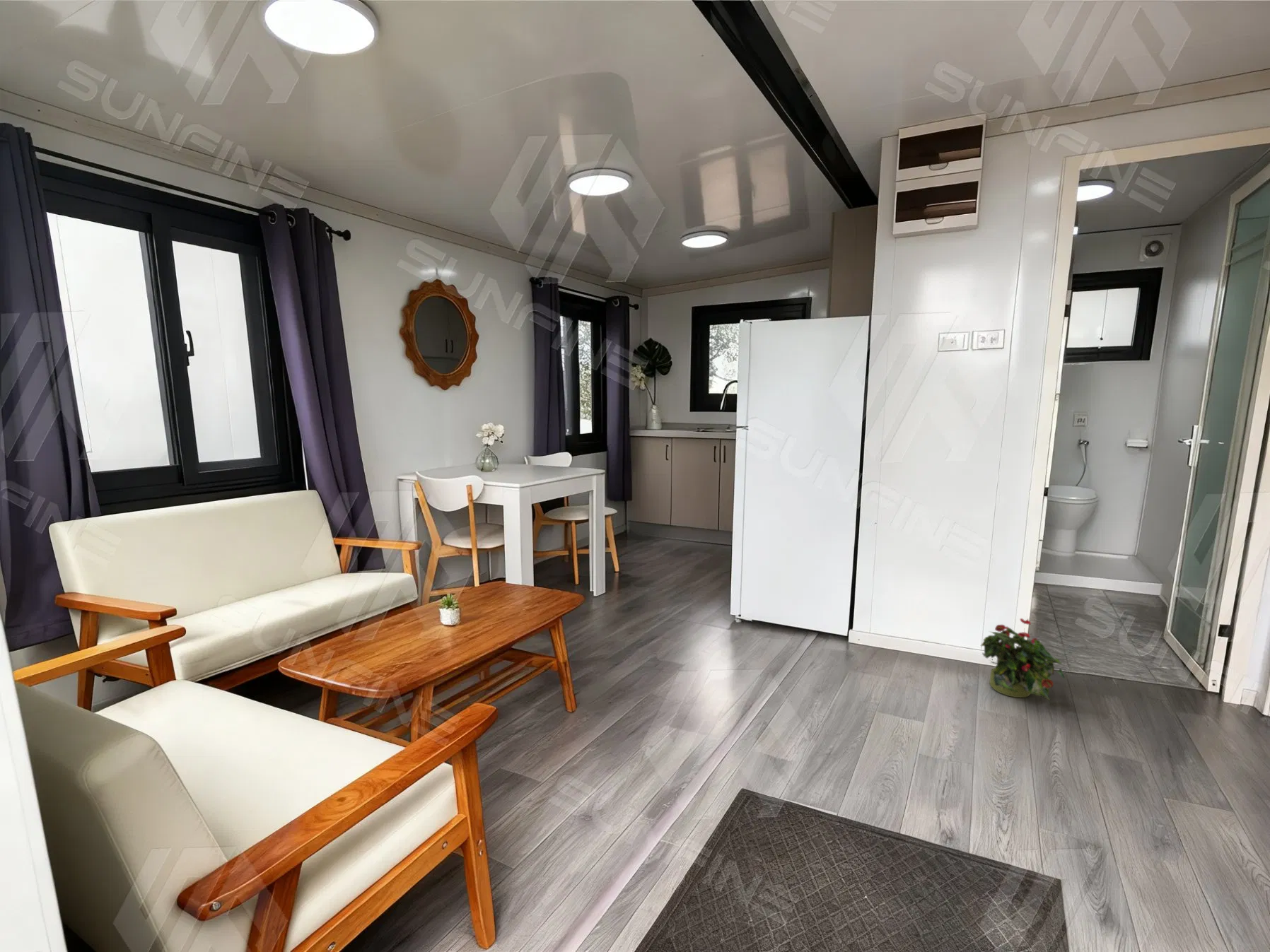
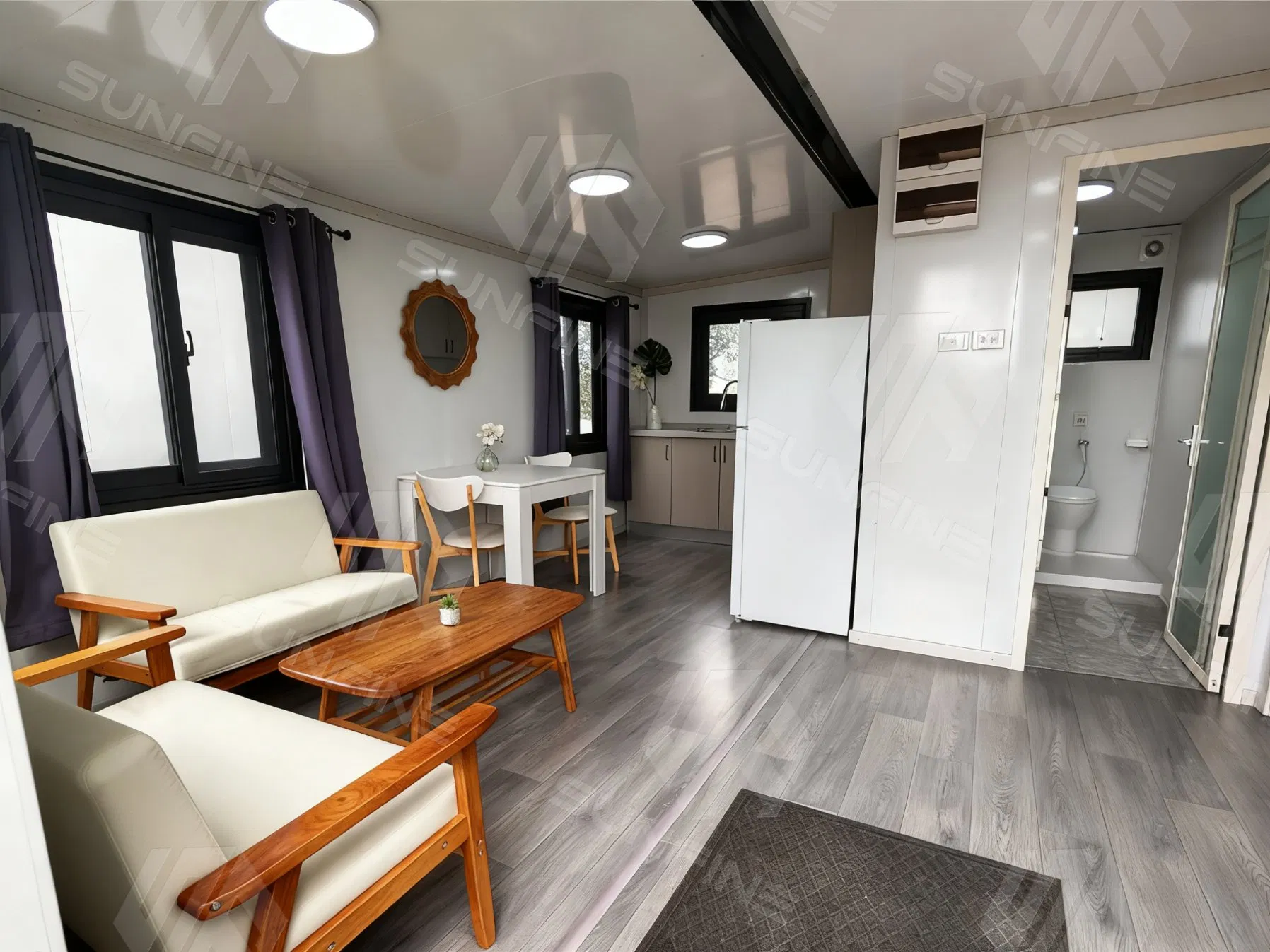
- potted plant (1023, 659)
